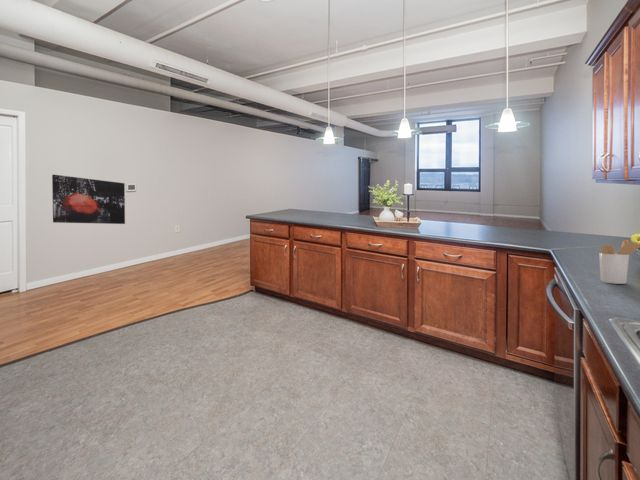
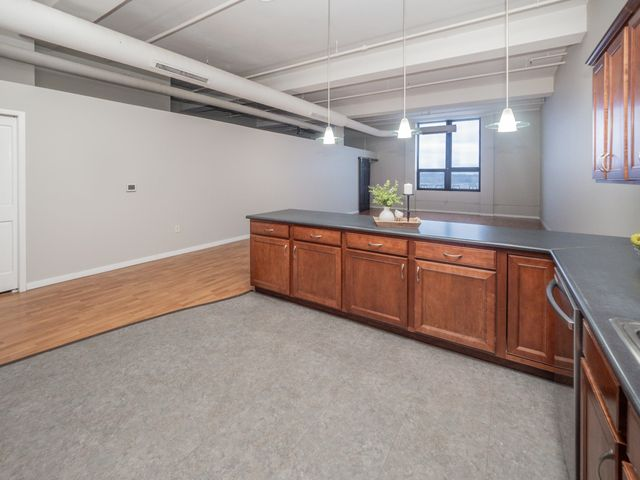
- wall art (91, 201)
- utensil holder (619, 261)
